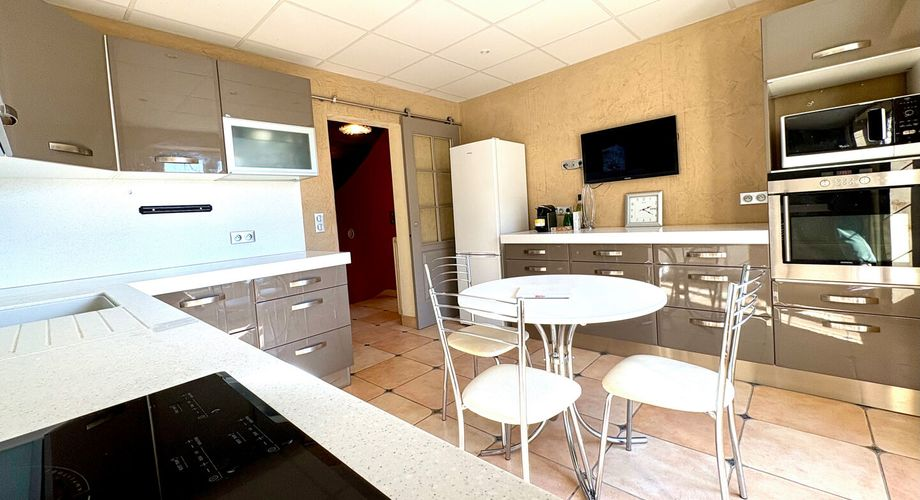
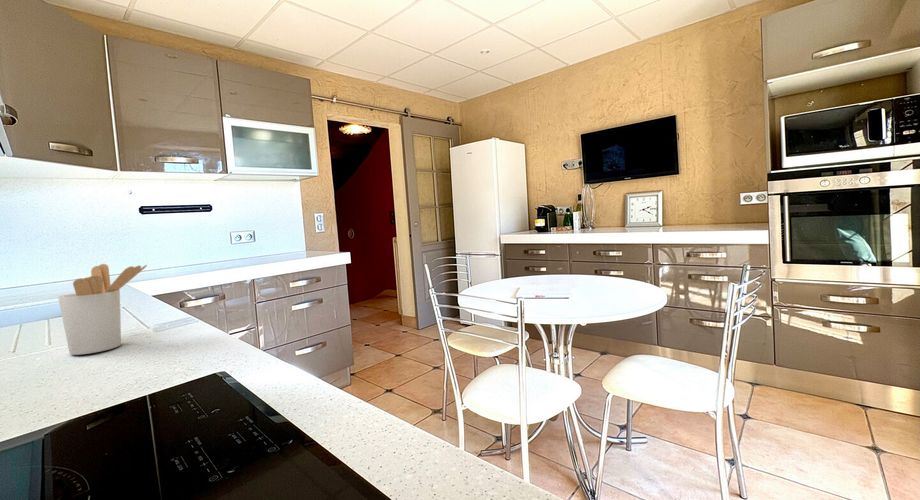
+ utensil holder (106, 305)
